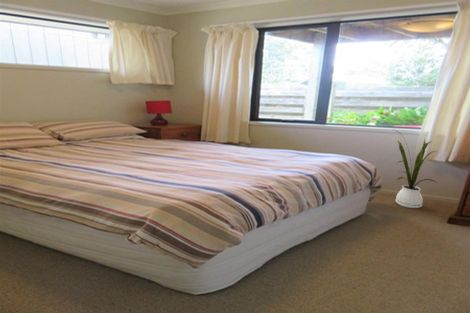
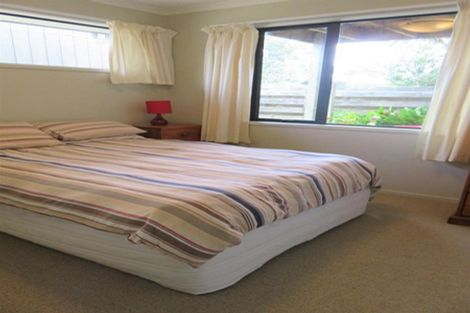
- house plant (411, 168)
